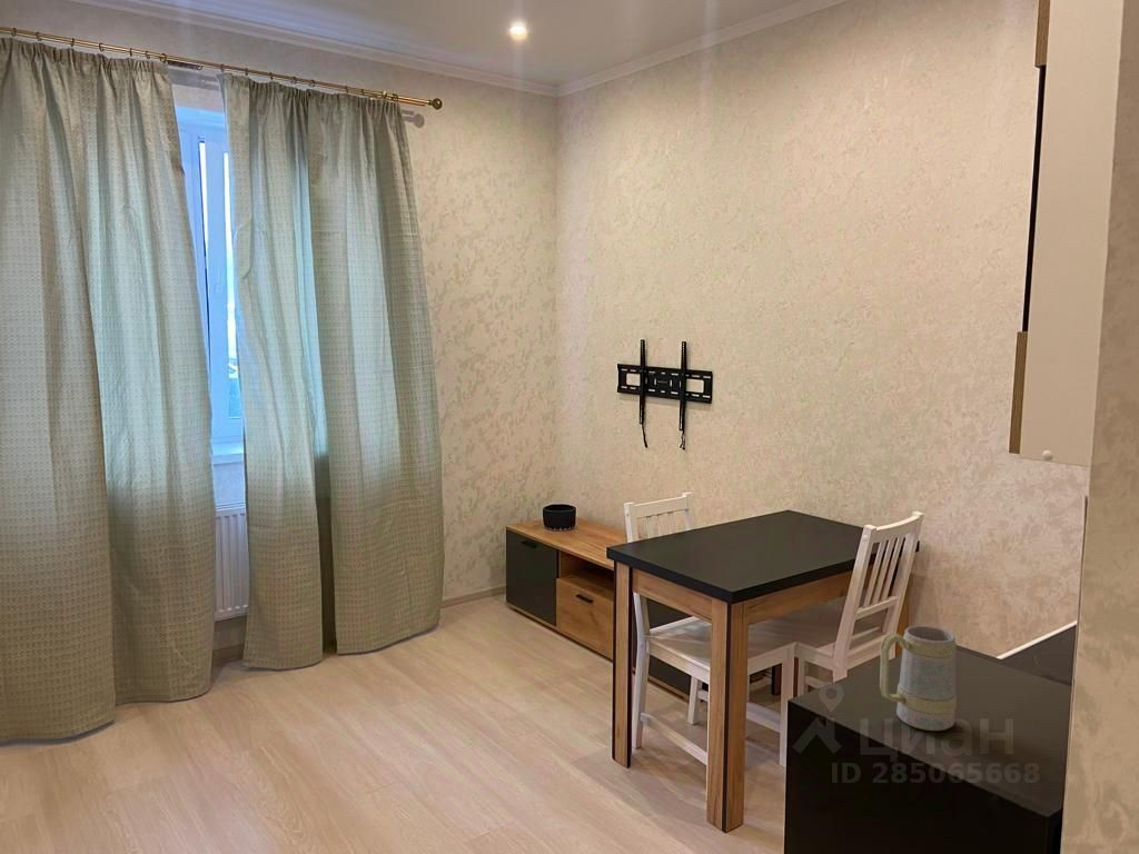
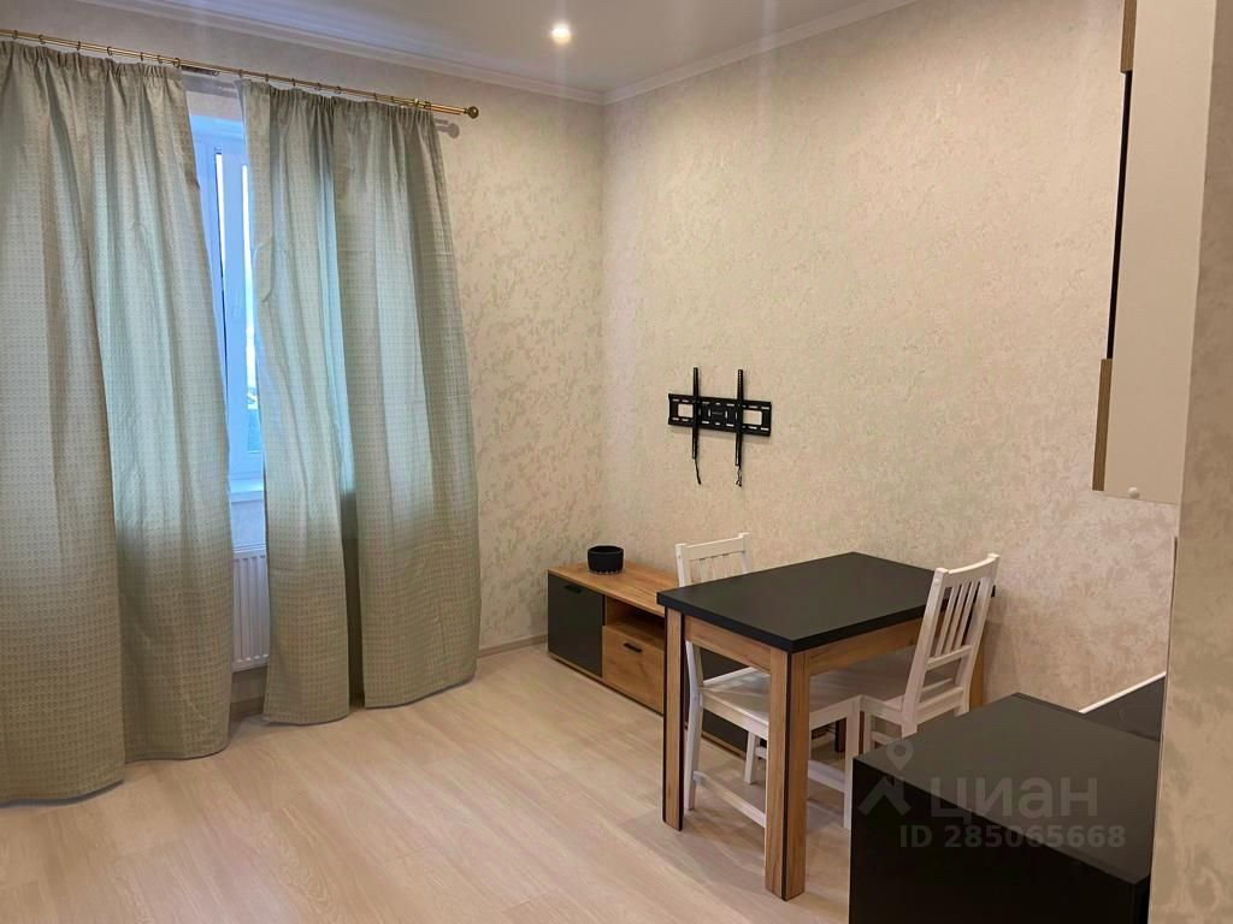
- mug (915, 675)
